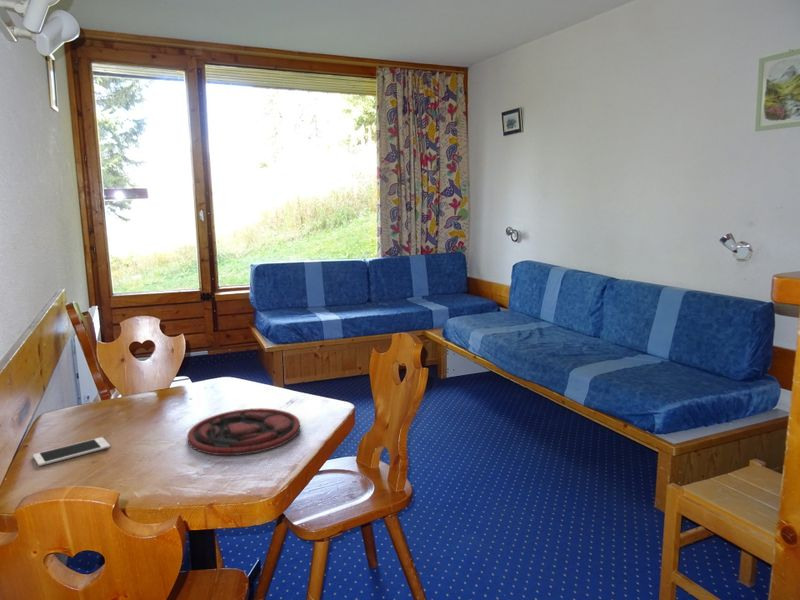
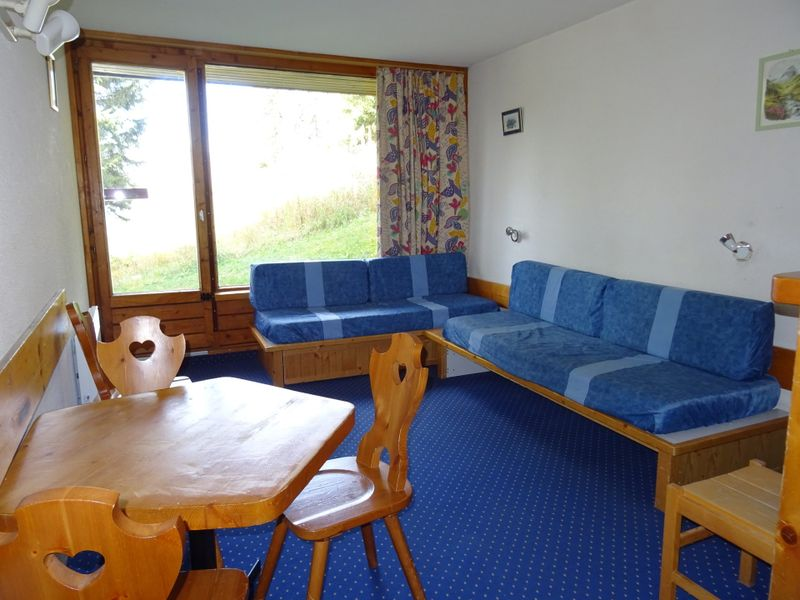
- plate (245, 429)
- cell phone (72, 450)
